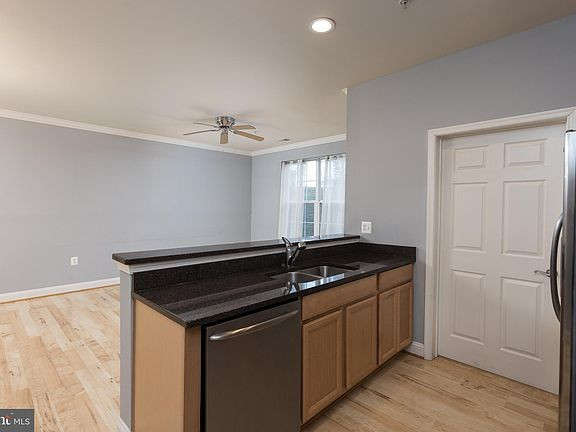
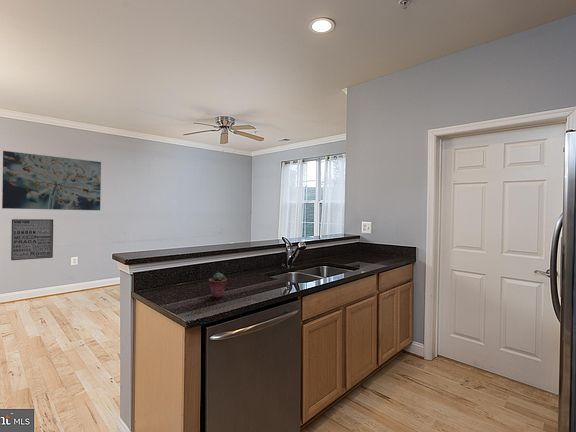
+ potted succulent (217, 284)
+ wall art (32, 239)
+ wall art (55, 183)
